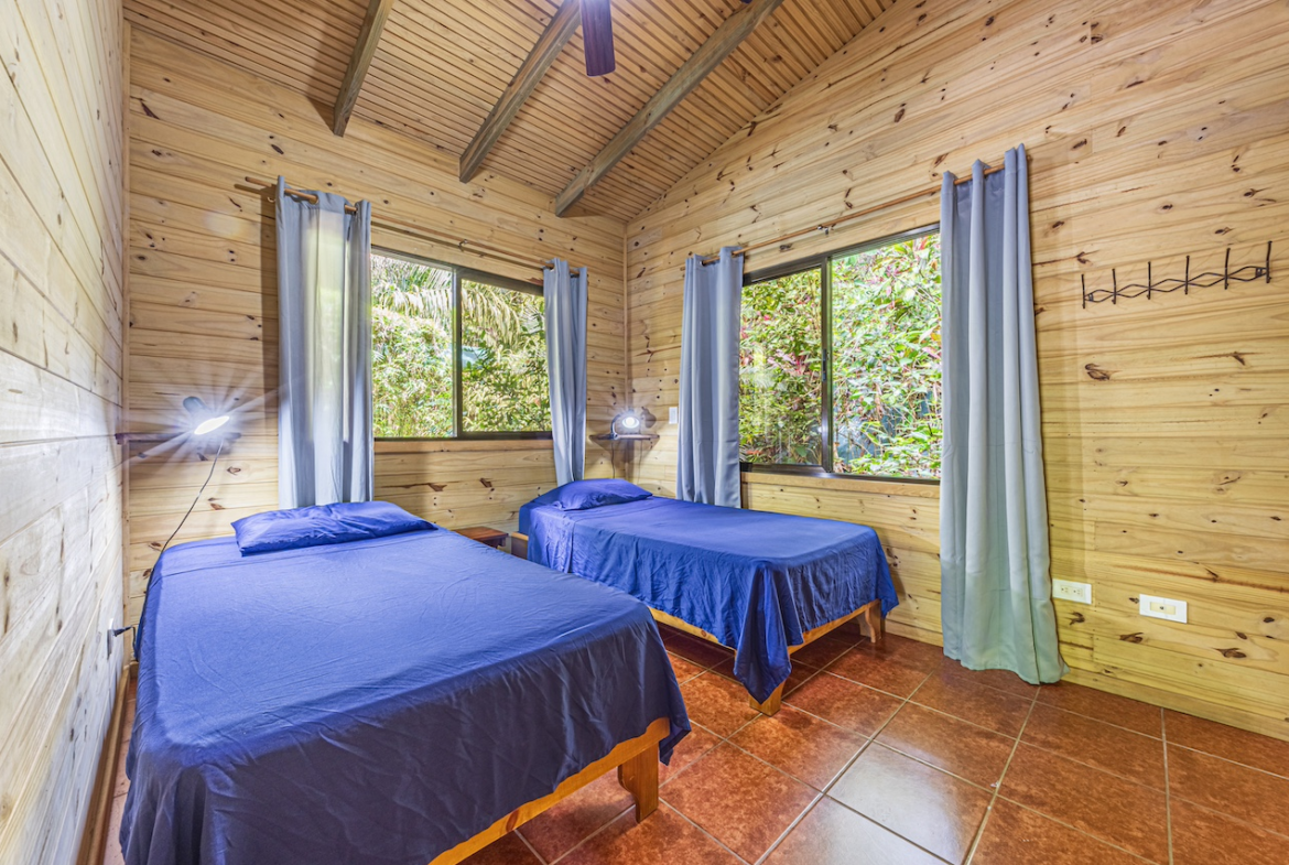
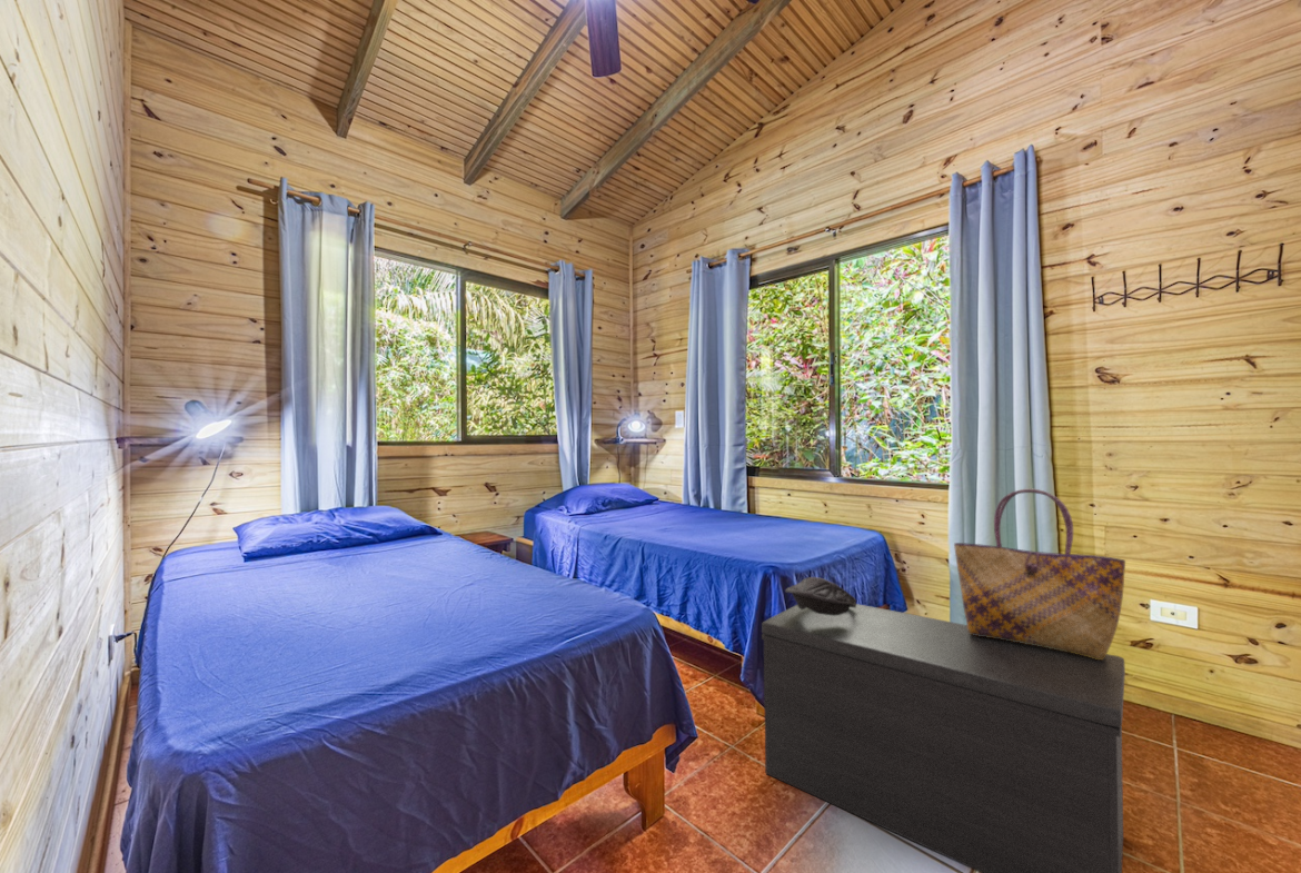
+ tote bag (1032, 566)
+ bench (926, 718)
+ hat (822, 597)
